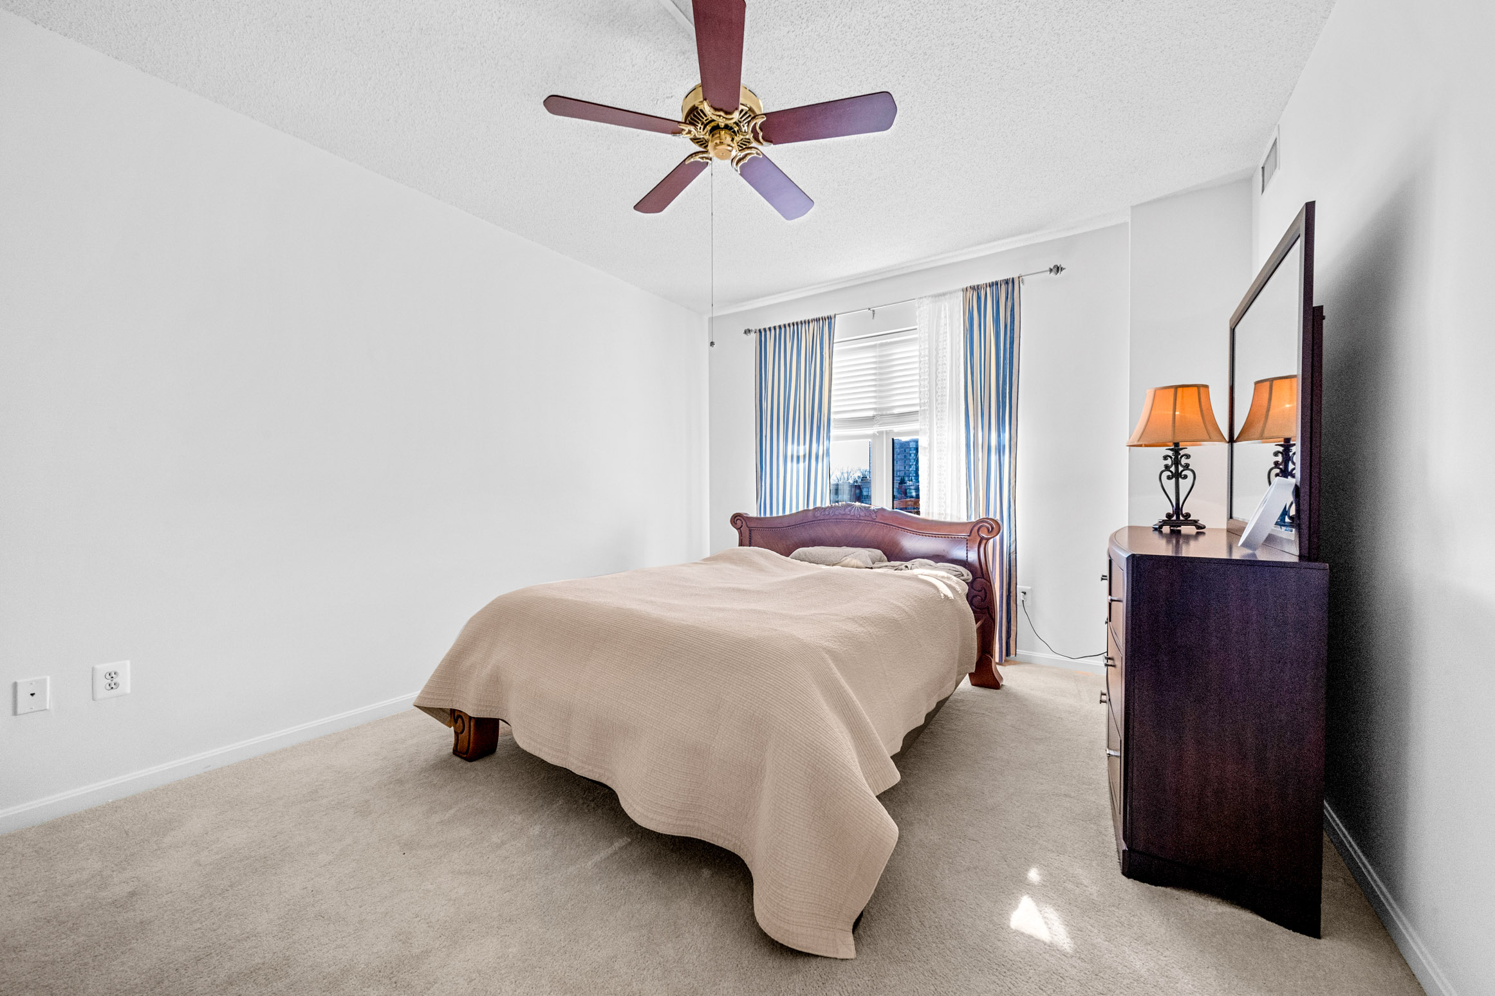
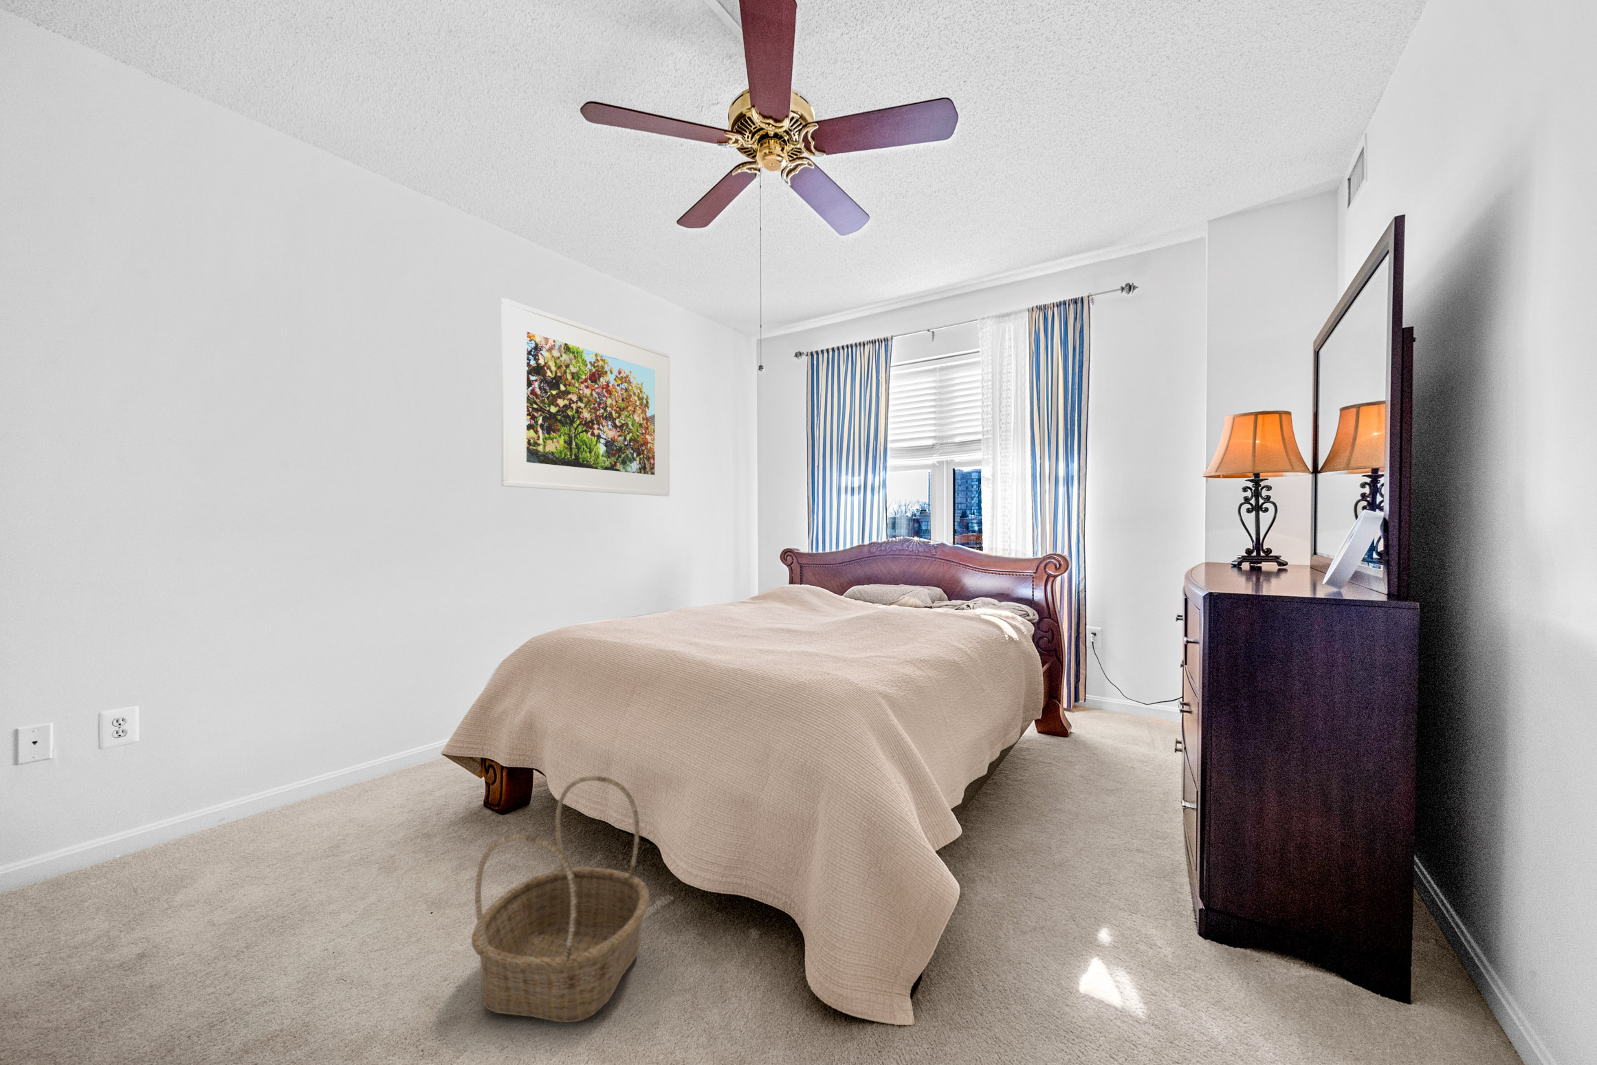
+ basket (566, 889)
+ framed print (596, 411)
